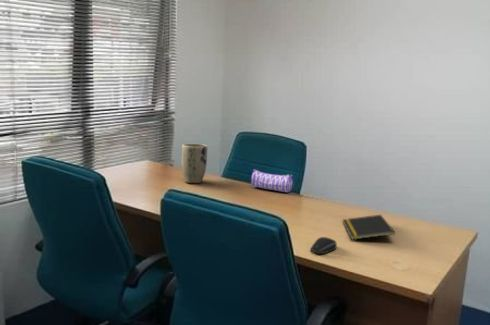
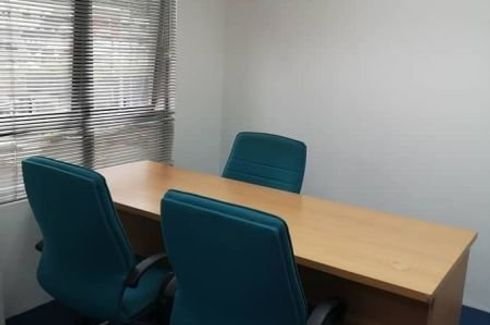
- plant pot (194, 163)
- computer mouse (323, 244)
- pencil case (272, 180)
- notepad (367, 226)
